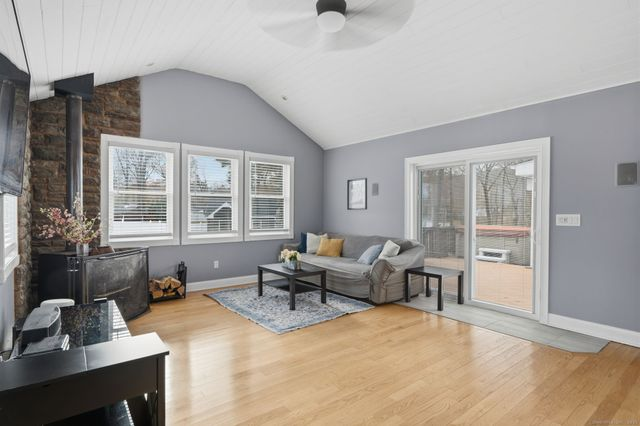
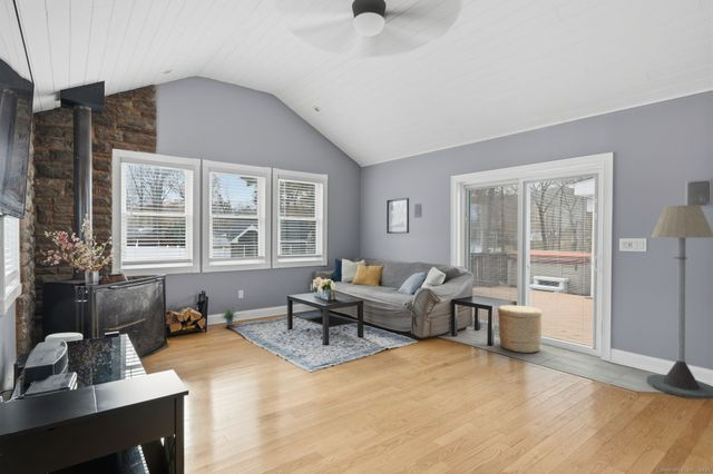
+ floor lamp (681, 296)
+ woven basket (519, 327)
+ potted plant (228, 313)
